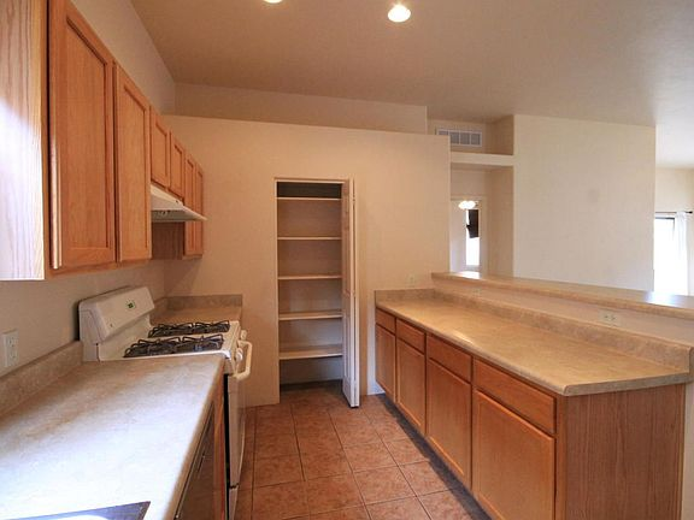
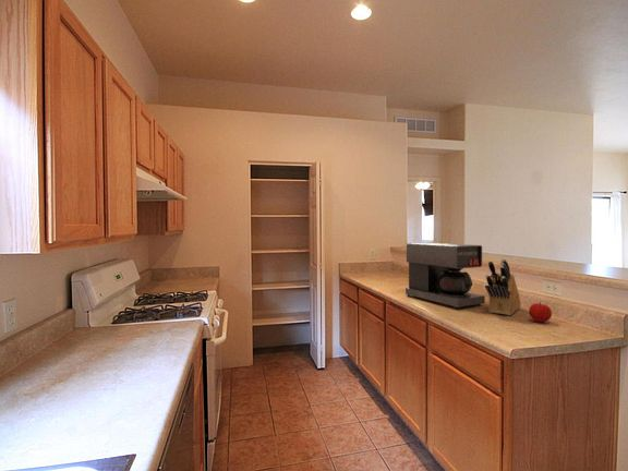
+ fruit (540, 312)
+ knife block (503, 285)
+ coffee maker (442, 271)
